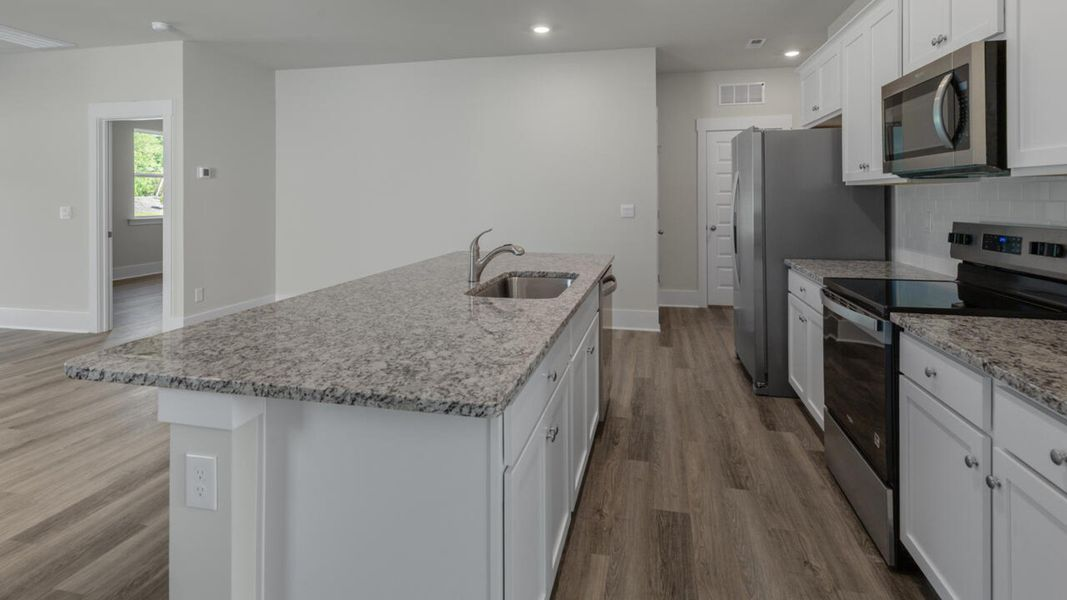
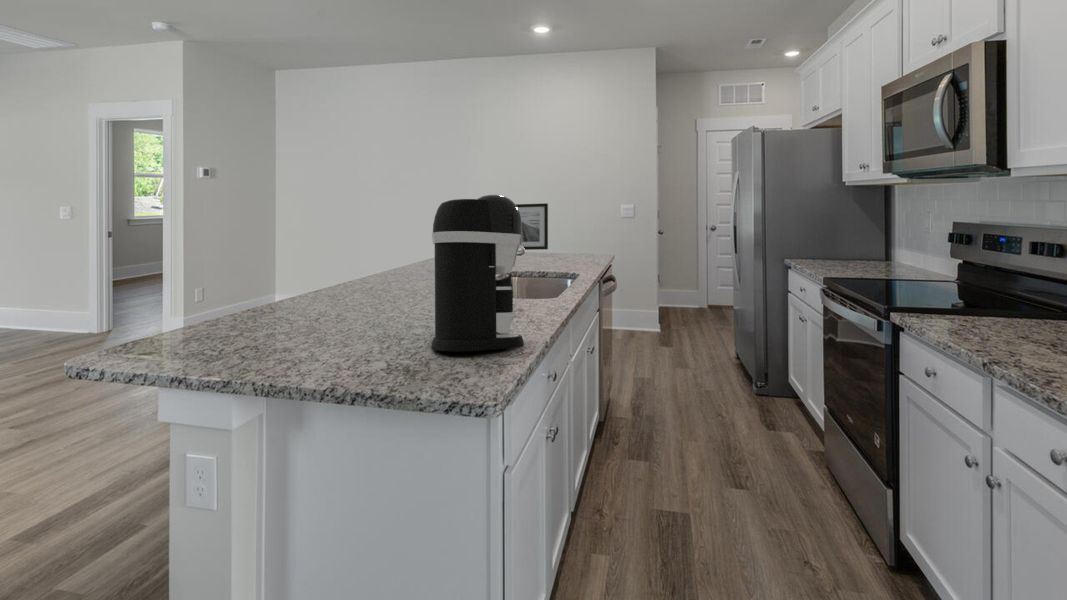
+ coffee maker (478, 270)
+ wall art (521, 227)
